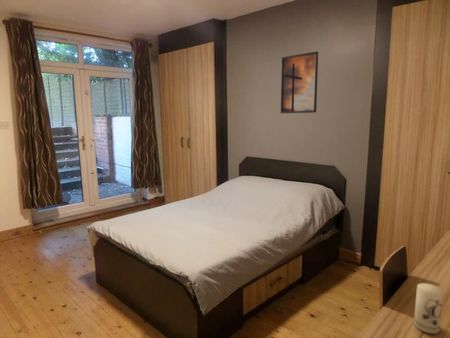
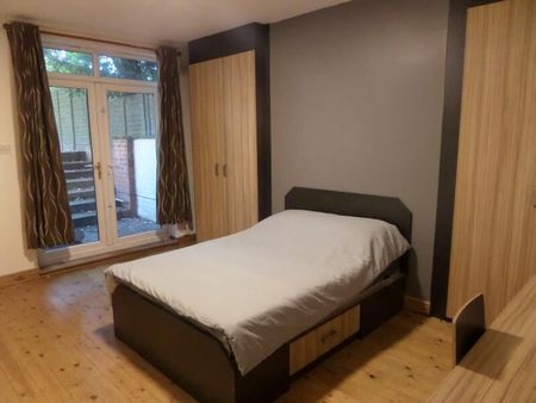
- candle (428, 307)
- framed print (298, 84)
